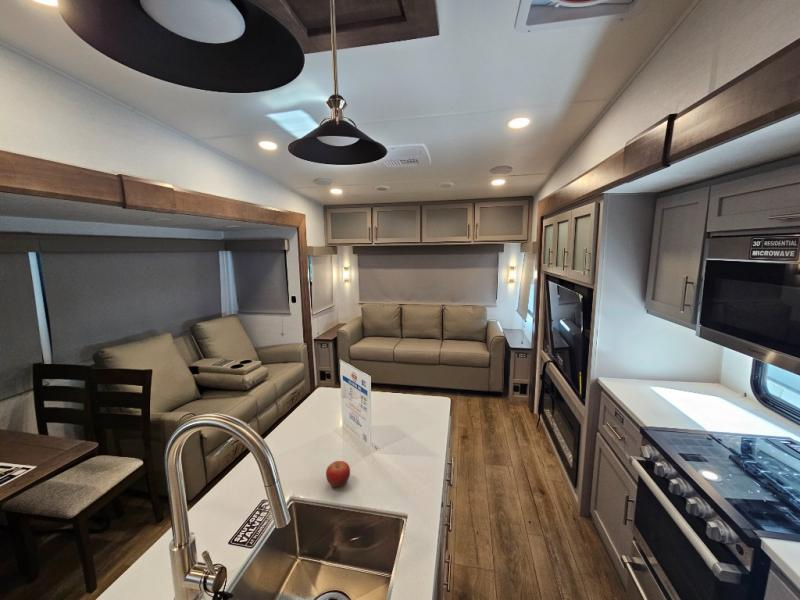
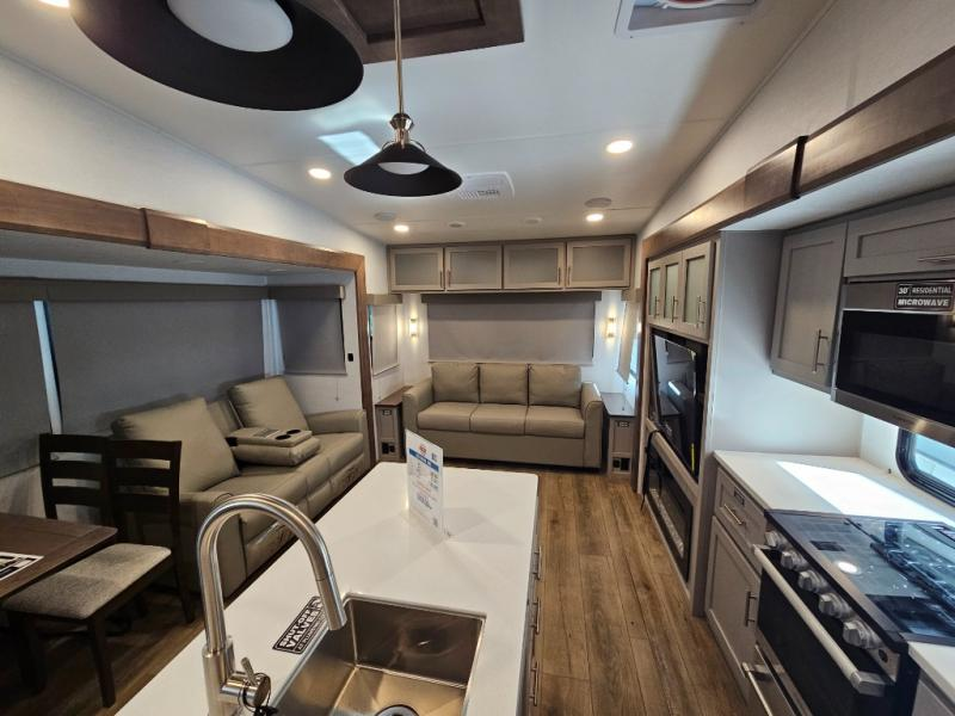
- fruit (338, 472)
